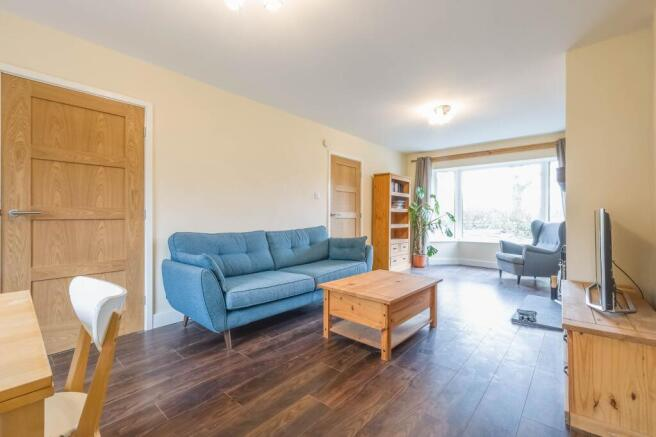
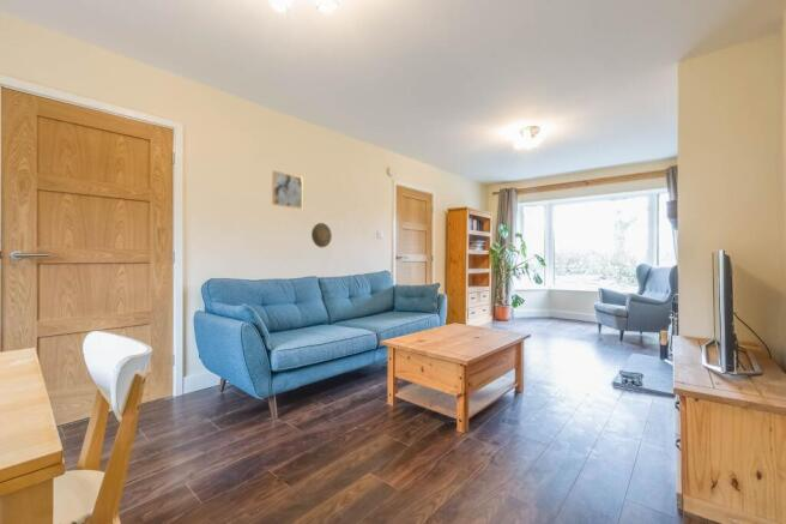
+ decorative plate (322, 235)
+ wall art (288, 189)
